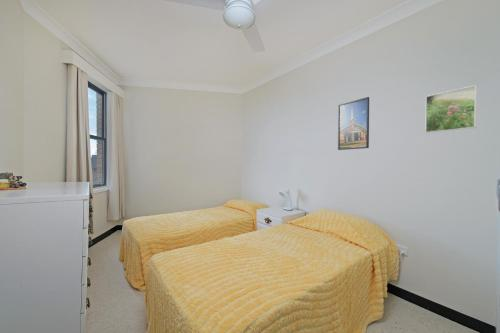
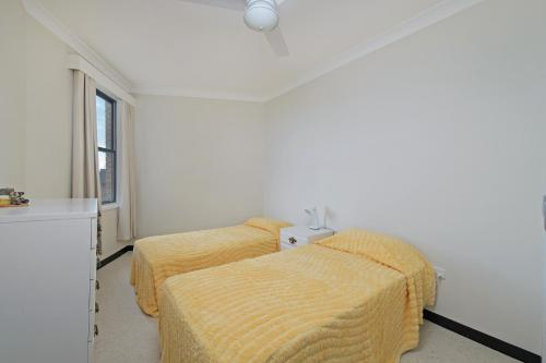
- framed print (449, 110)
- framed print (352, 125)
